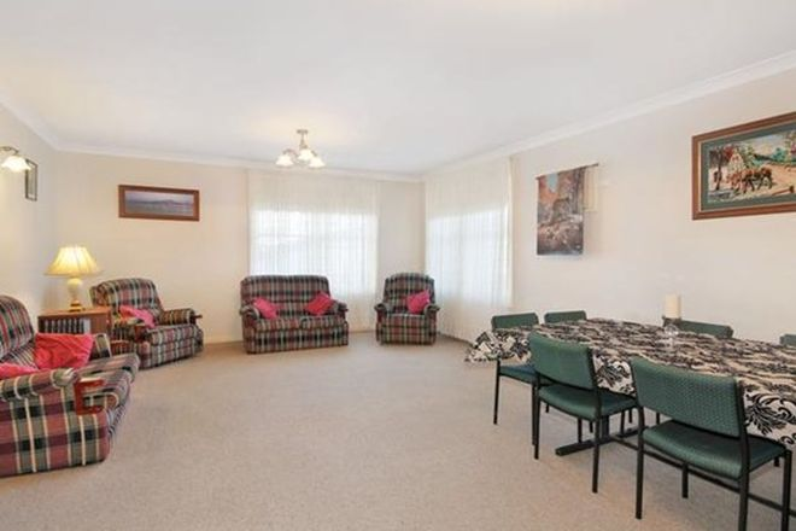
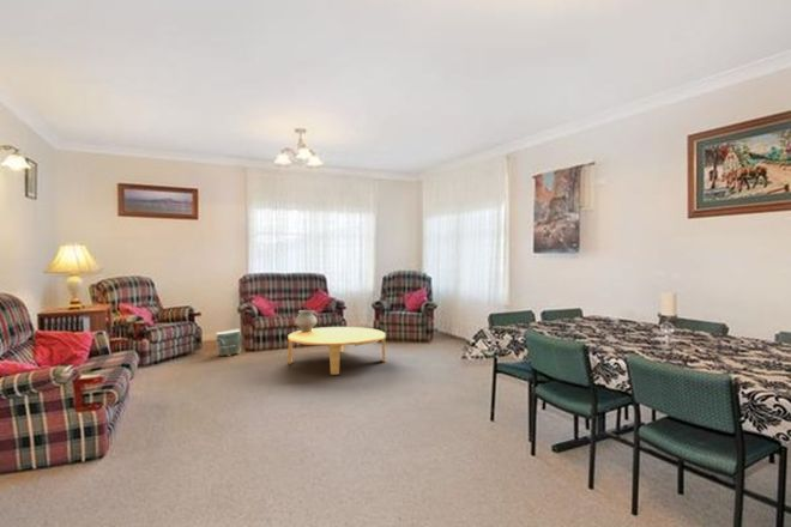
+ coffee table (337, 347)
+ bag (229, 343)
+ ceramic pot (307, 320)
